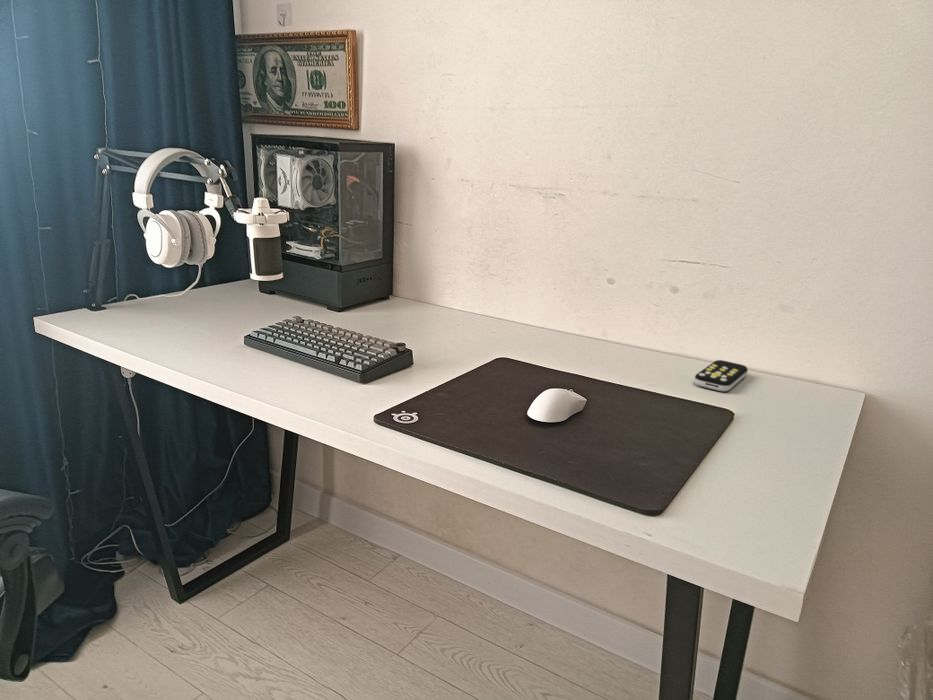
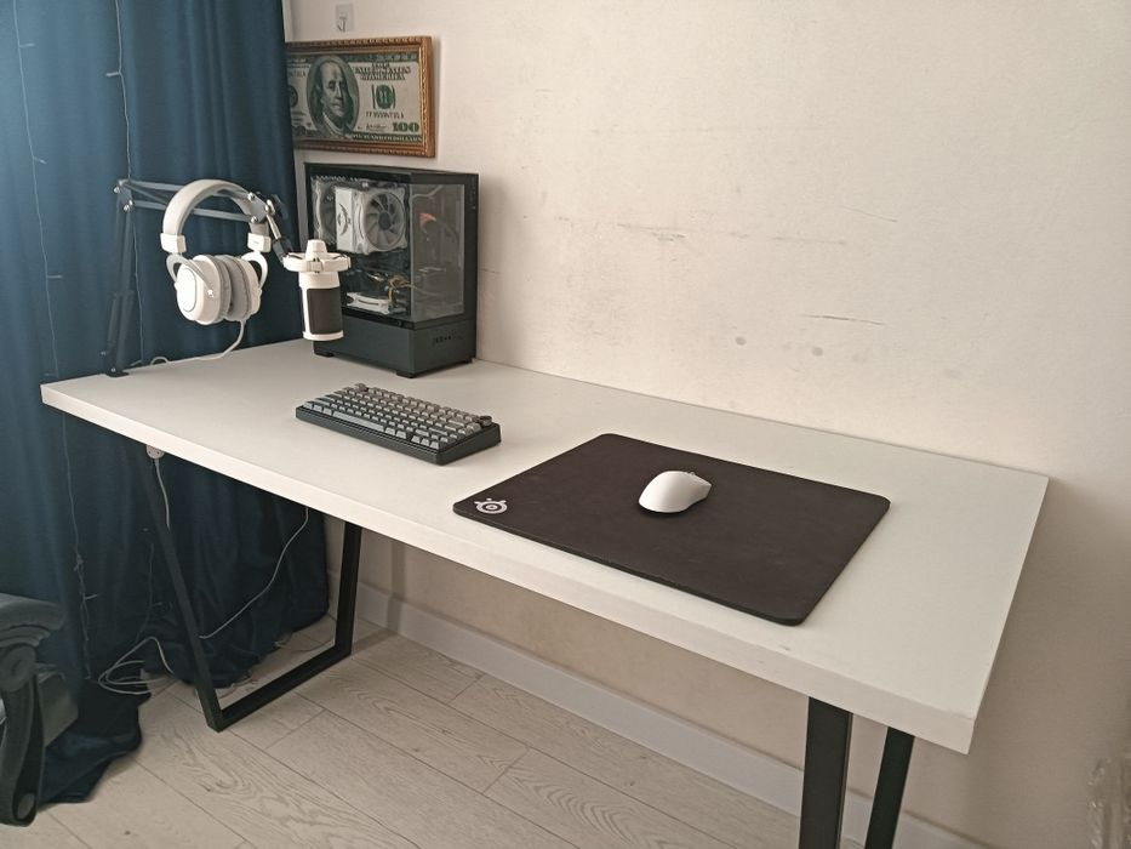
- remote control (721, 374)
